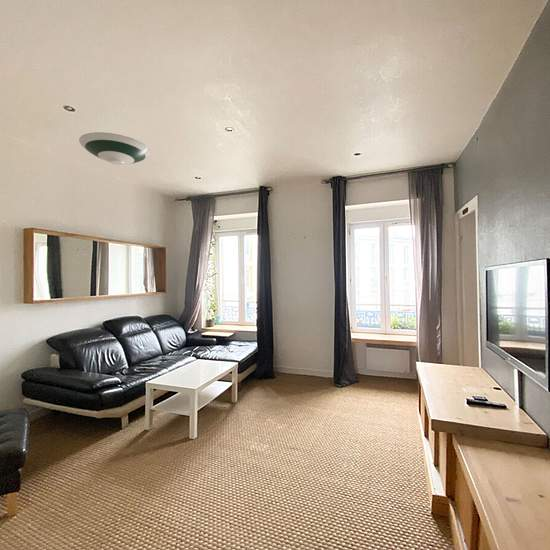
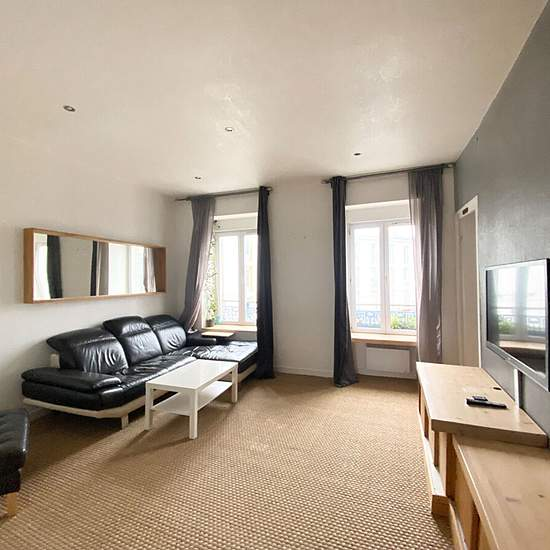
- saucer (116, 155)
